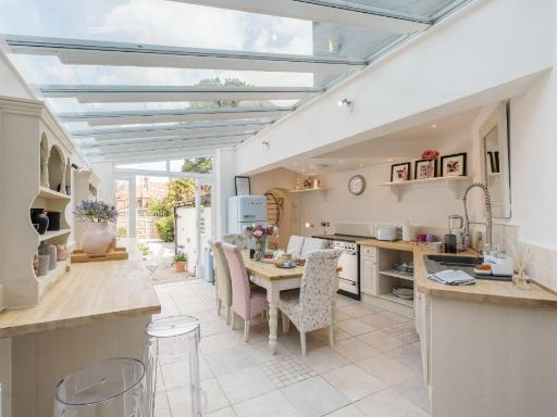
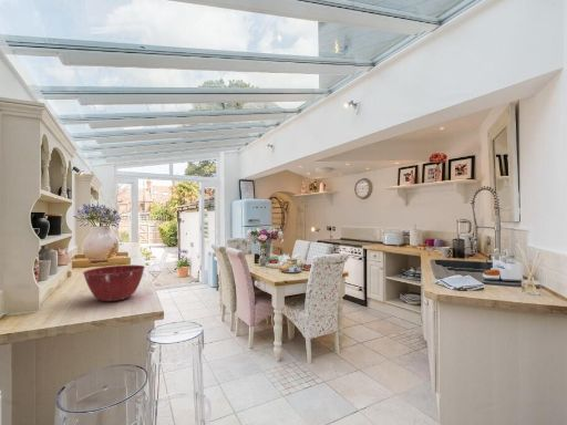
+ mixing bowl (115, 283)
